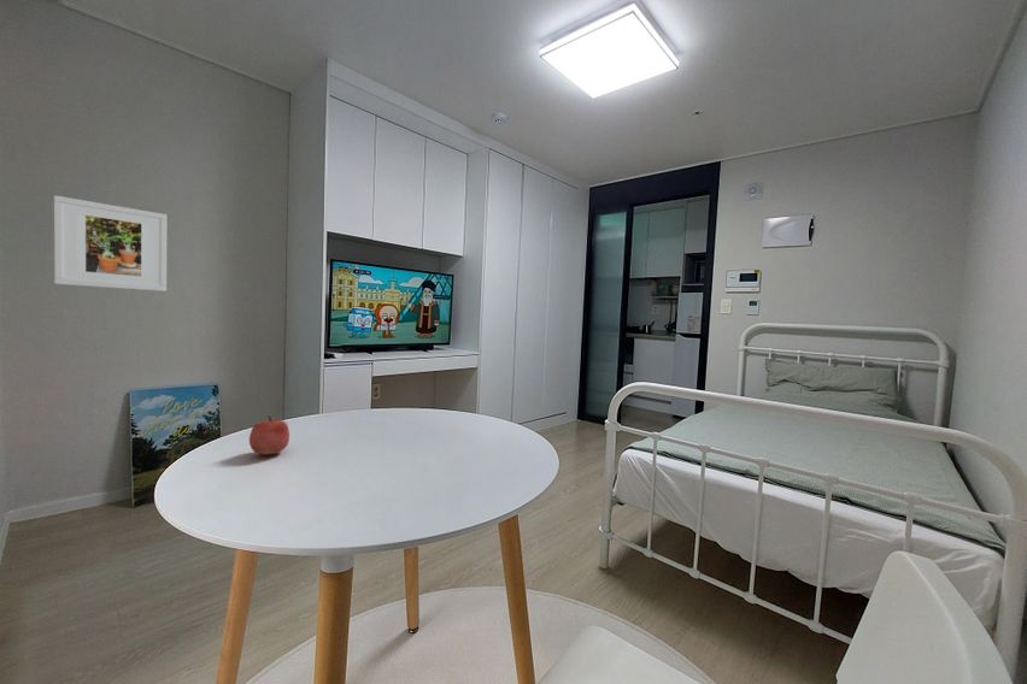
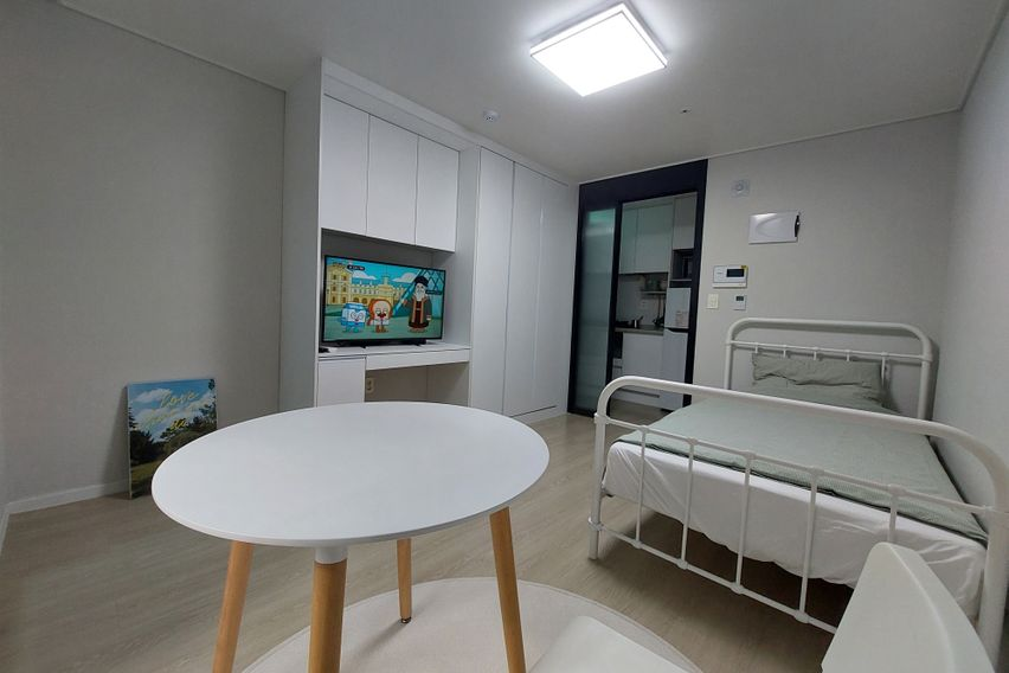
- apple (269, 435)
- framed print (113, 247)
